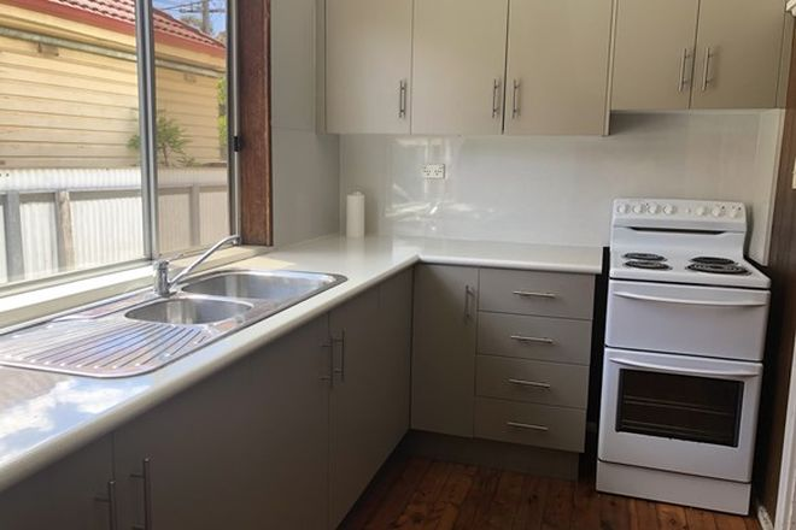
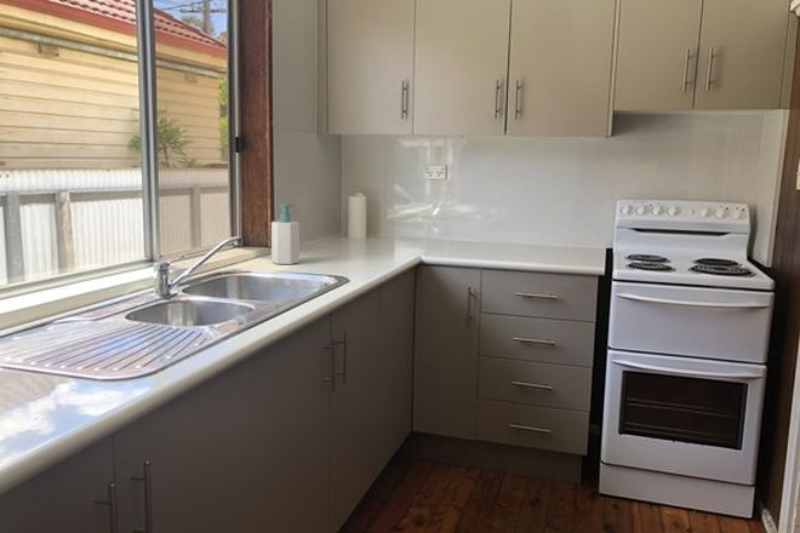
+ soap bottle (285, 233)
